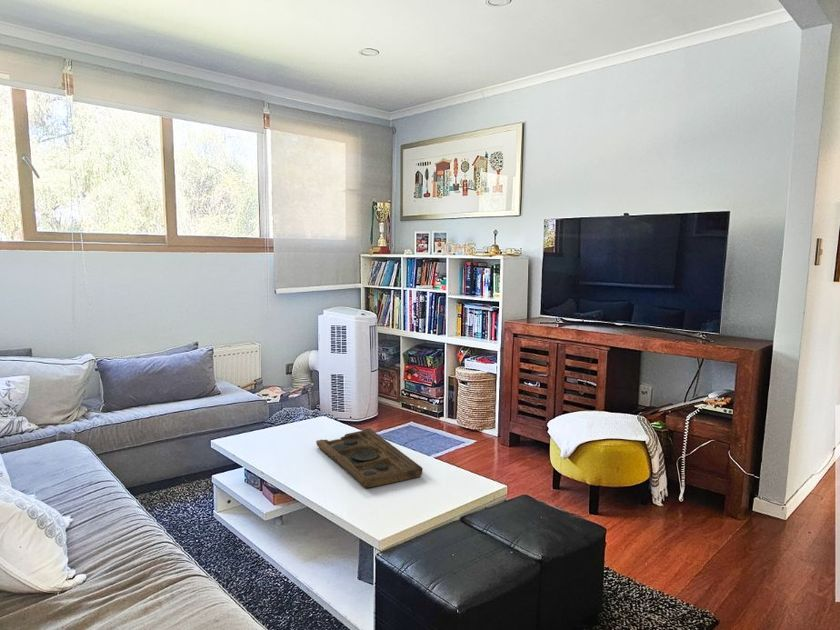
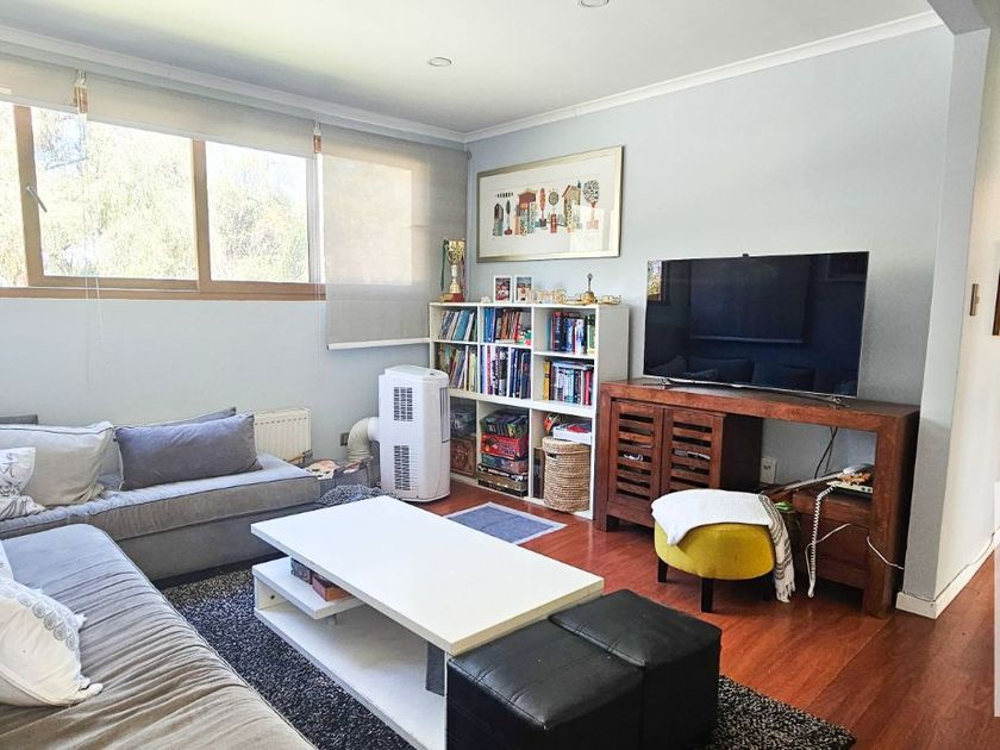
- decorative tray (366, 455)
